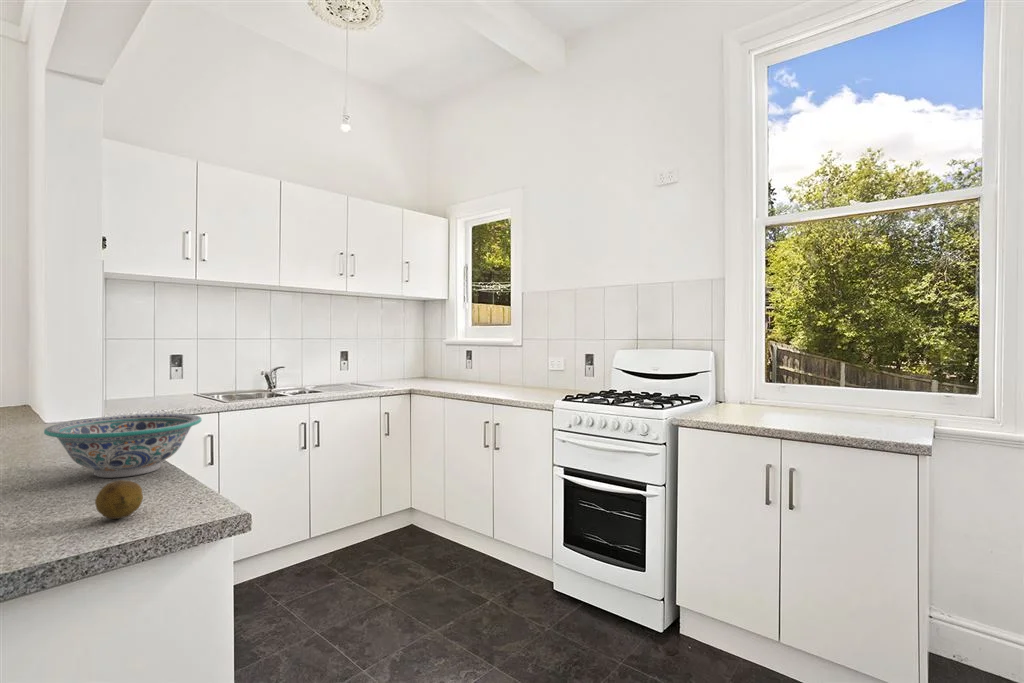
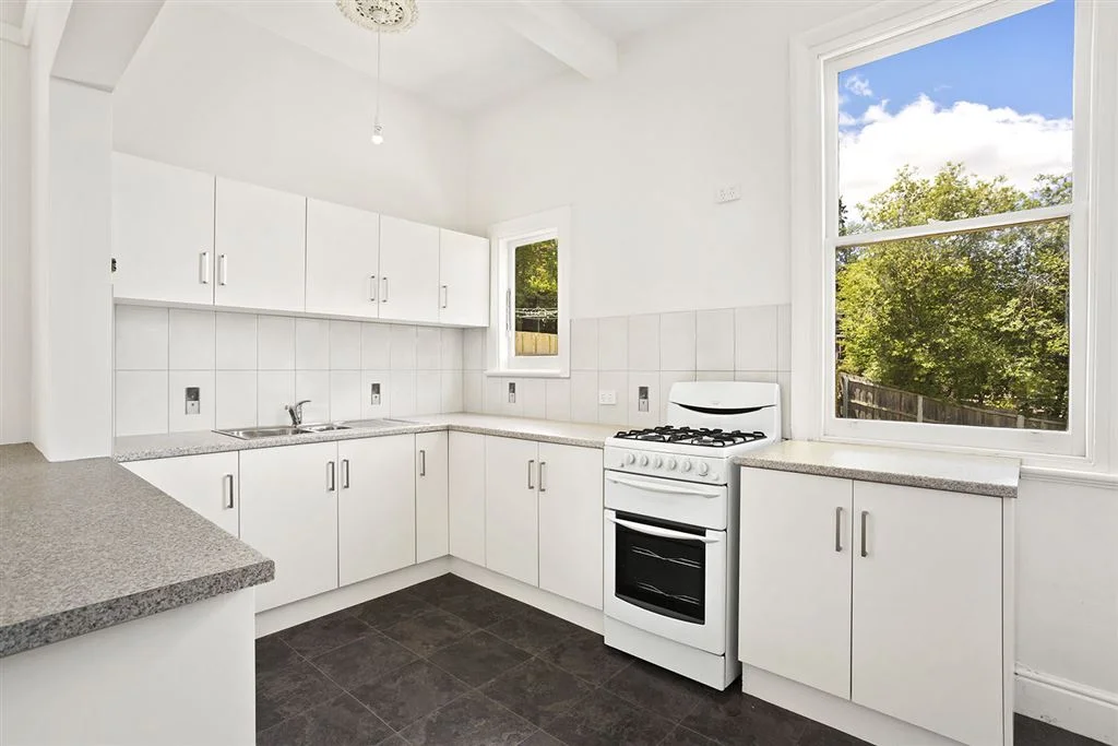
- decorative bowl (128, 446)
- fruit (119, 499)
